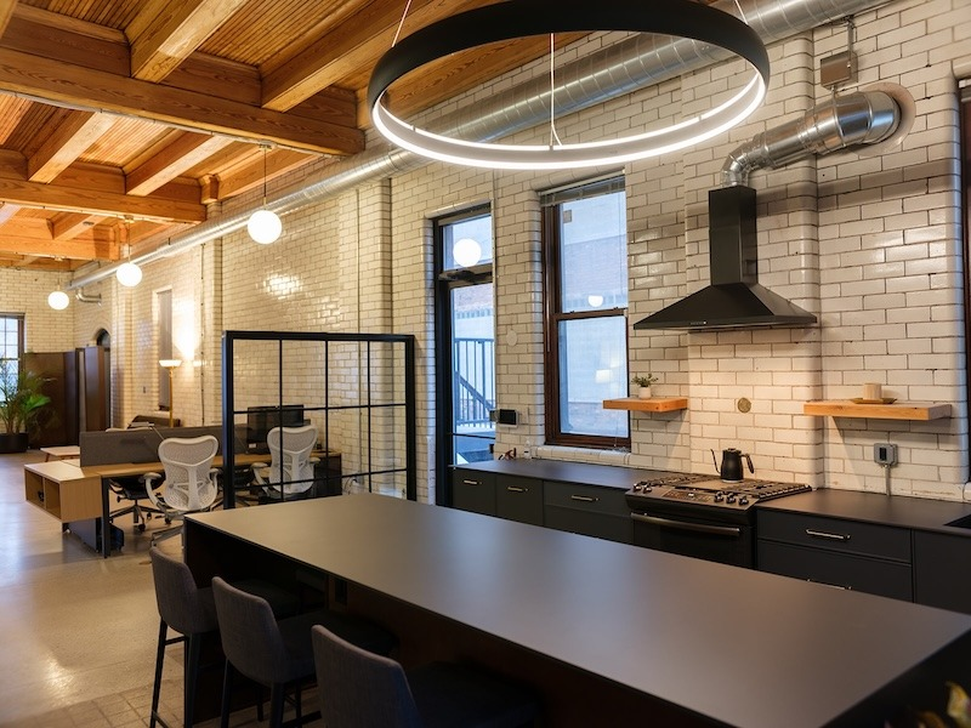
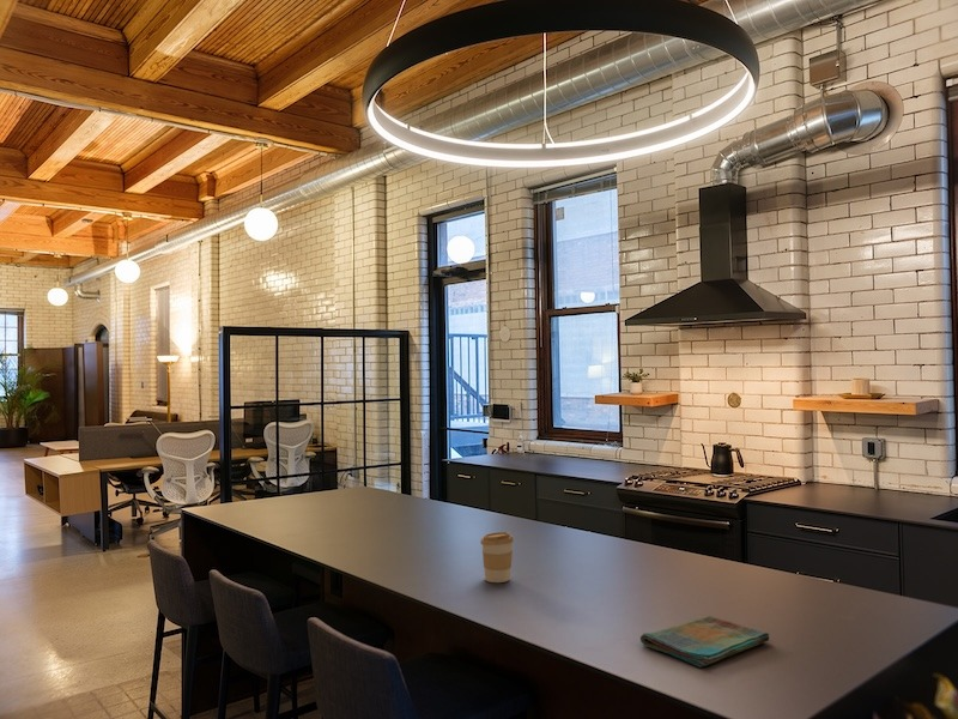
+ dish towel (704, 638)
+ coffee cup (497, 556)
